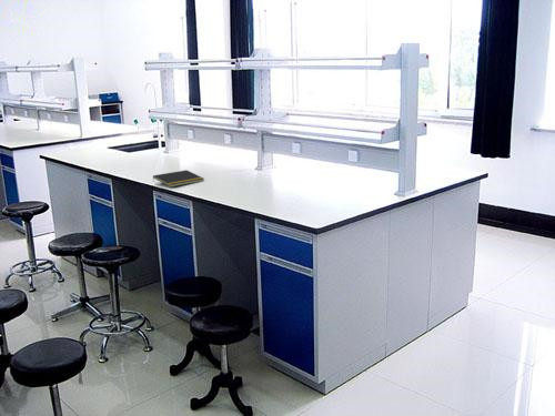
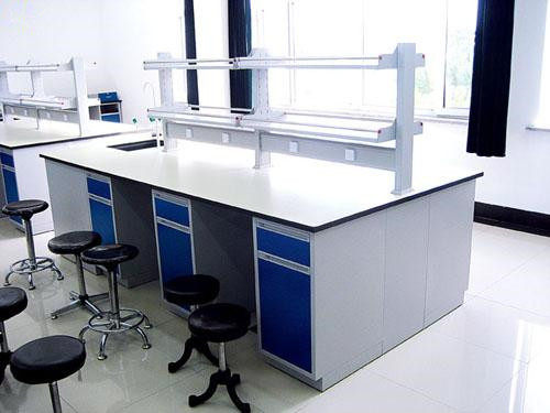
- notepad (179, 177)
